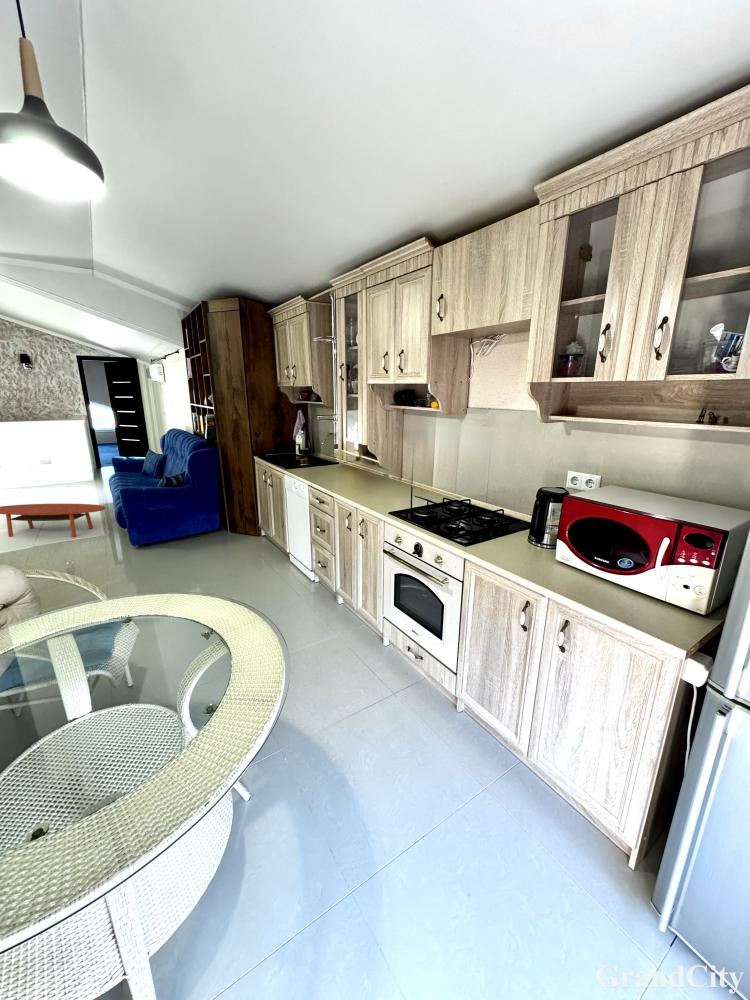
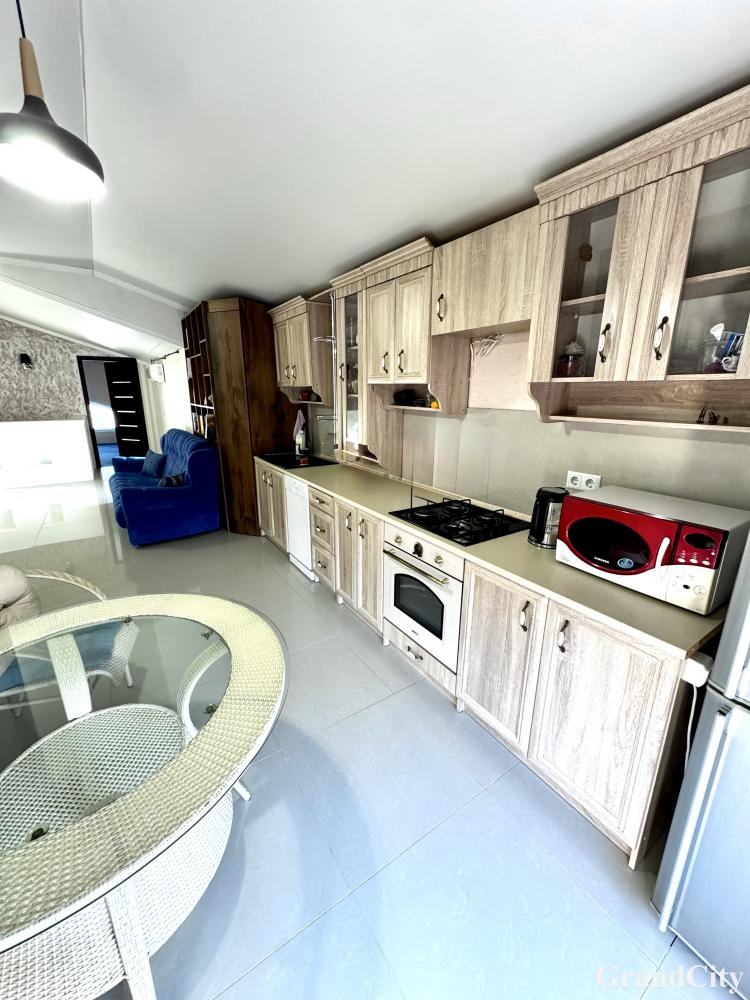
- coffee table (49, 520)
